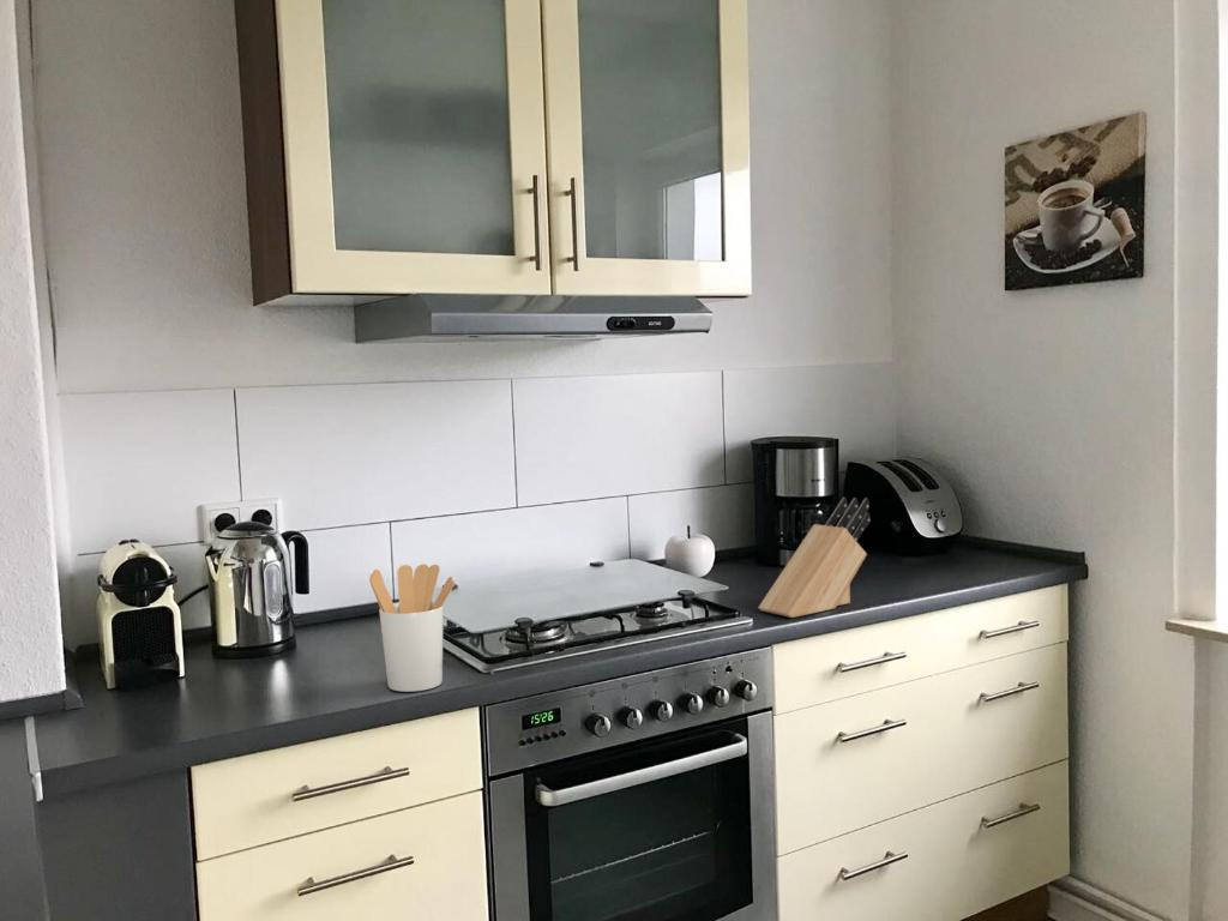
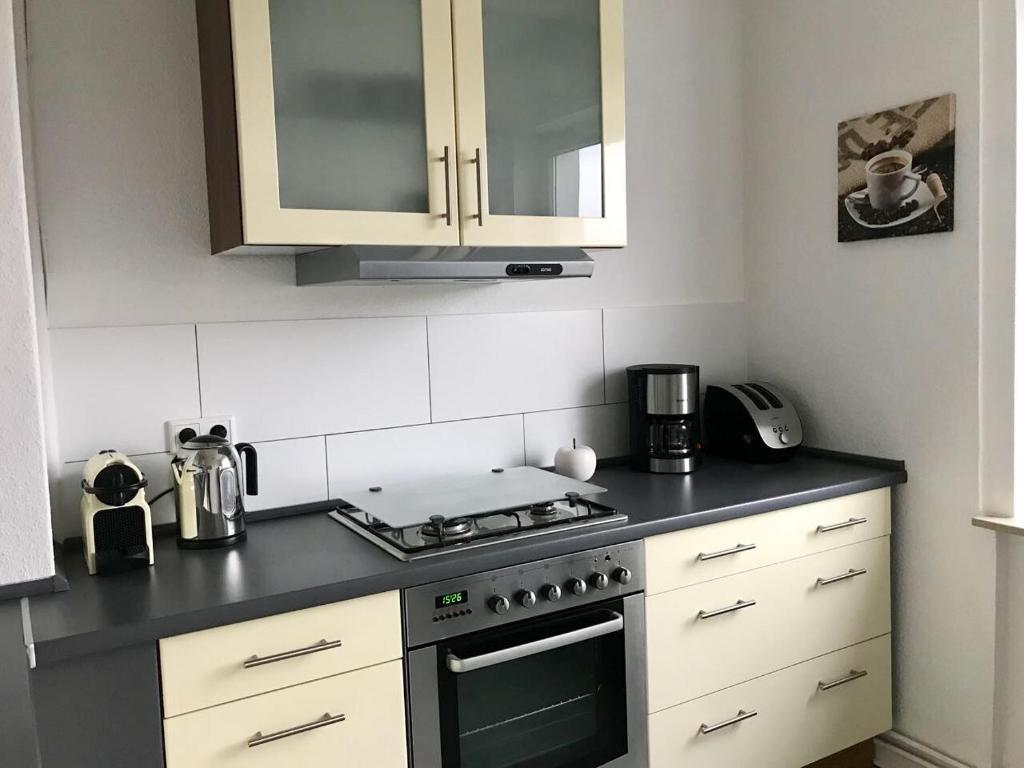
- utensil holder (414, 622)
- knife block (819, 553)
